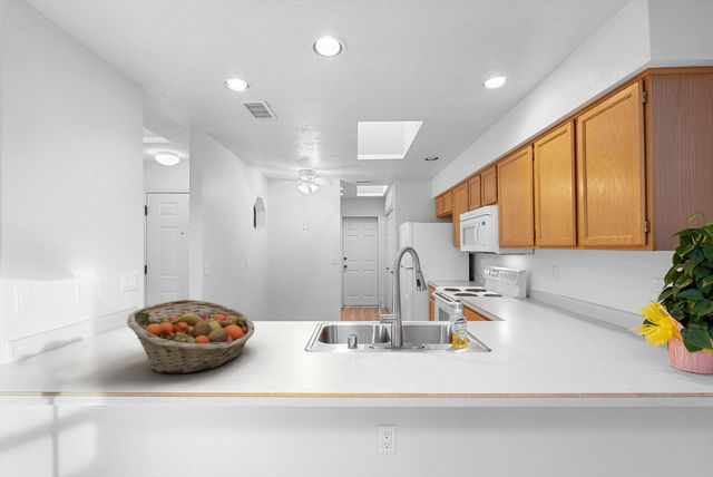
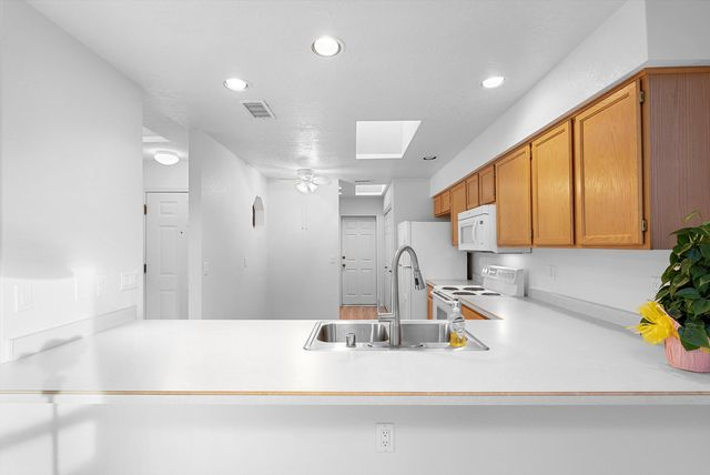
- fruit basket (196, 331)
